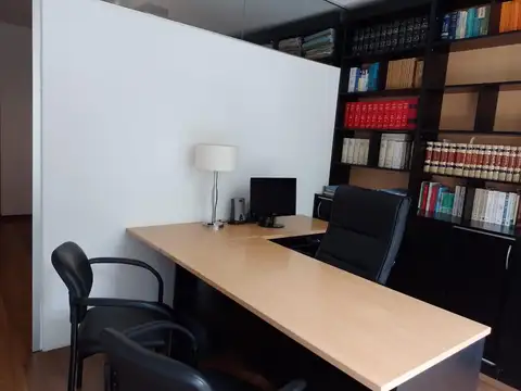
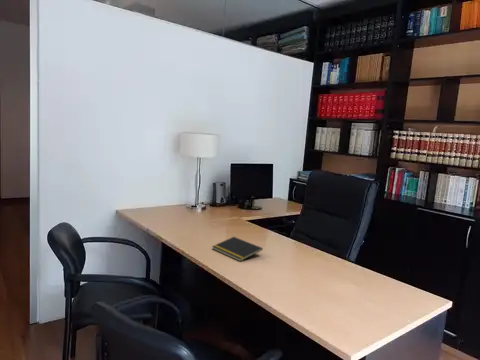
+ notepad (236, 248)
